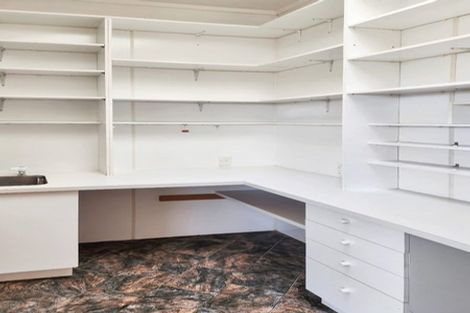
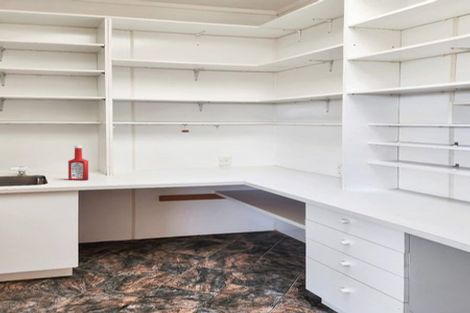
+ soap bottle (78, 162)
